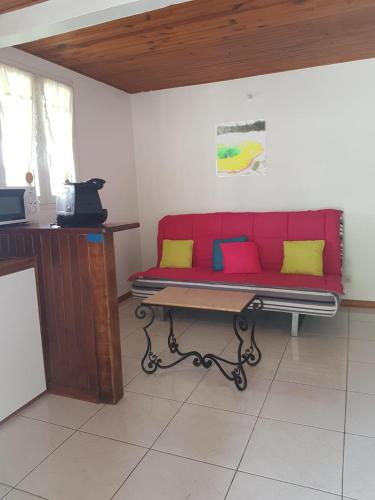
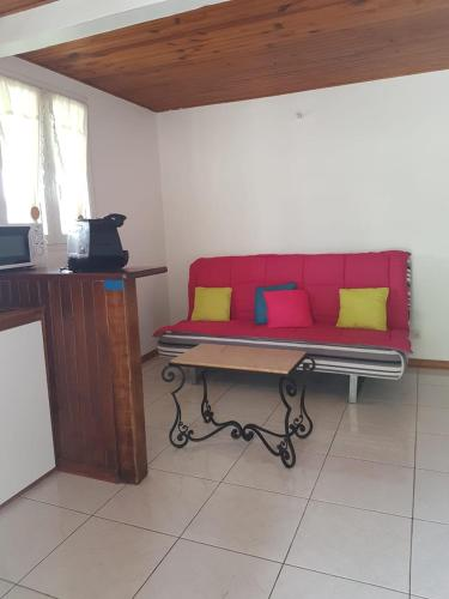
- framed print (240, 149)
